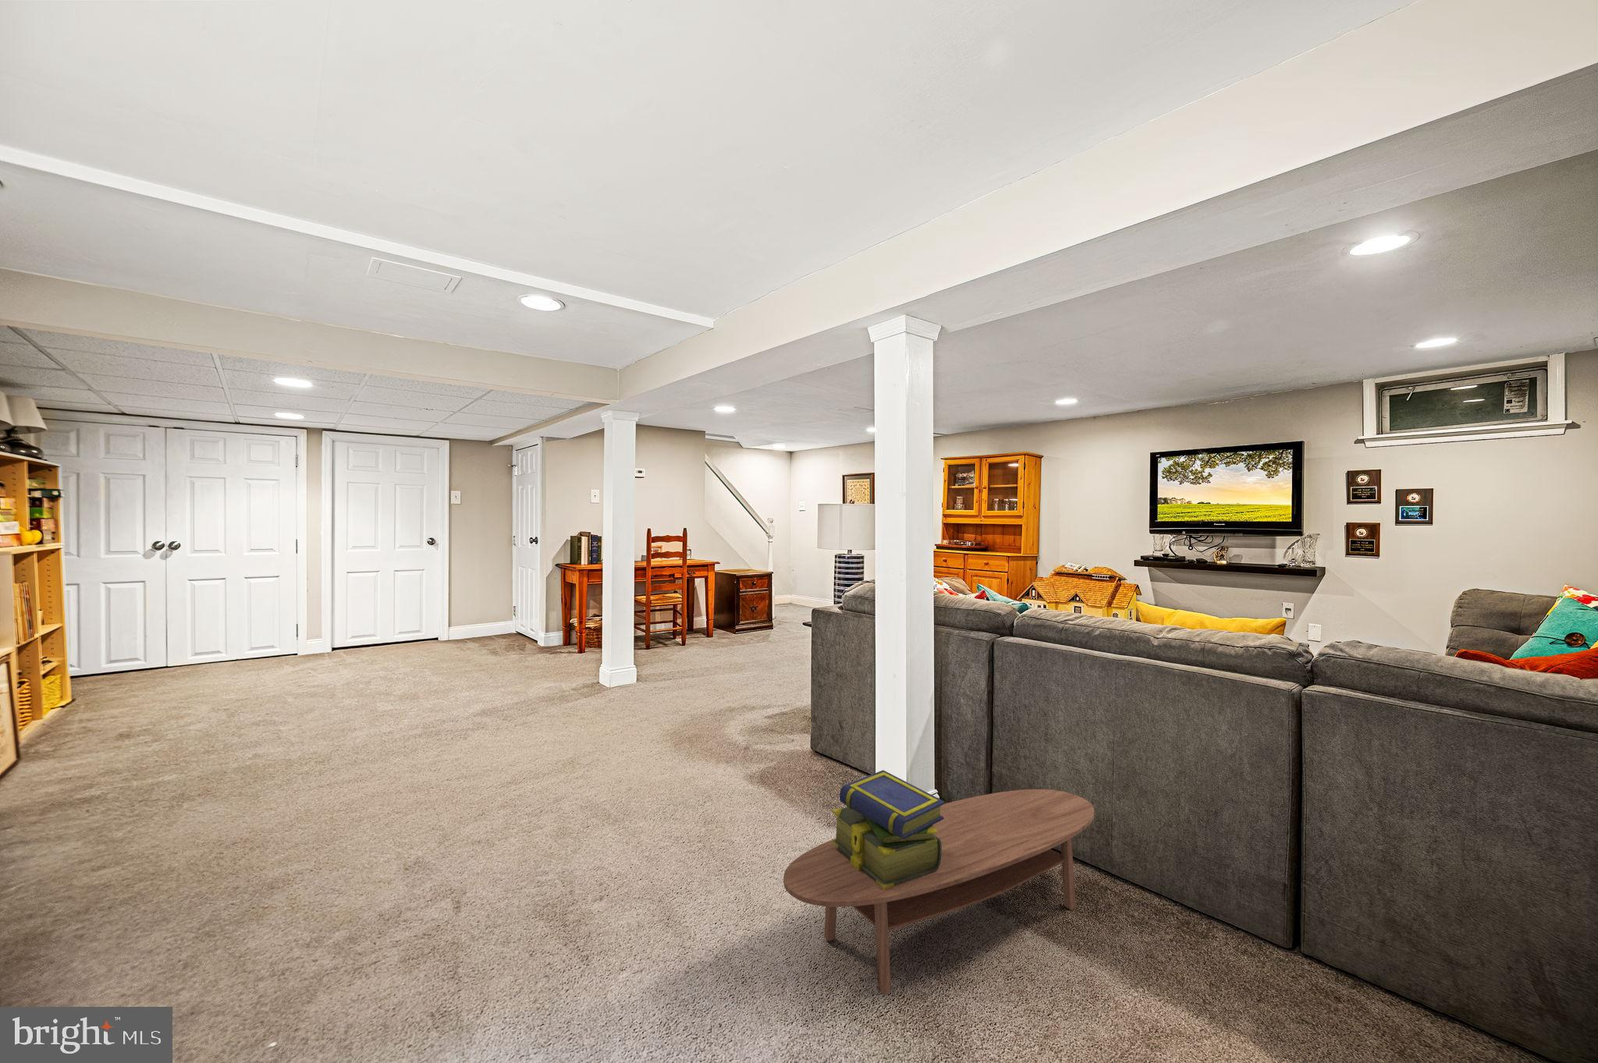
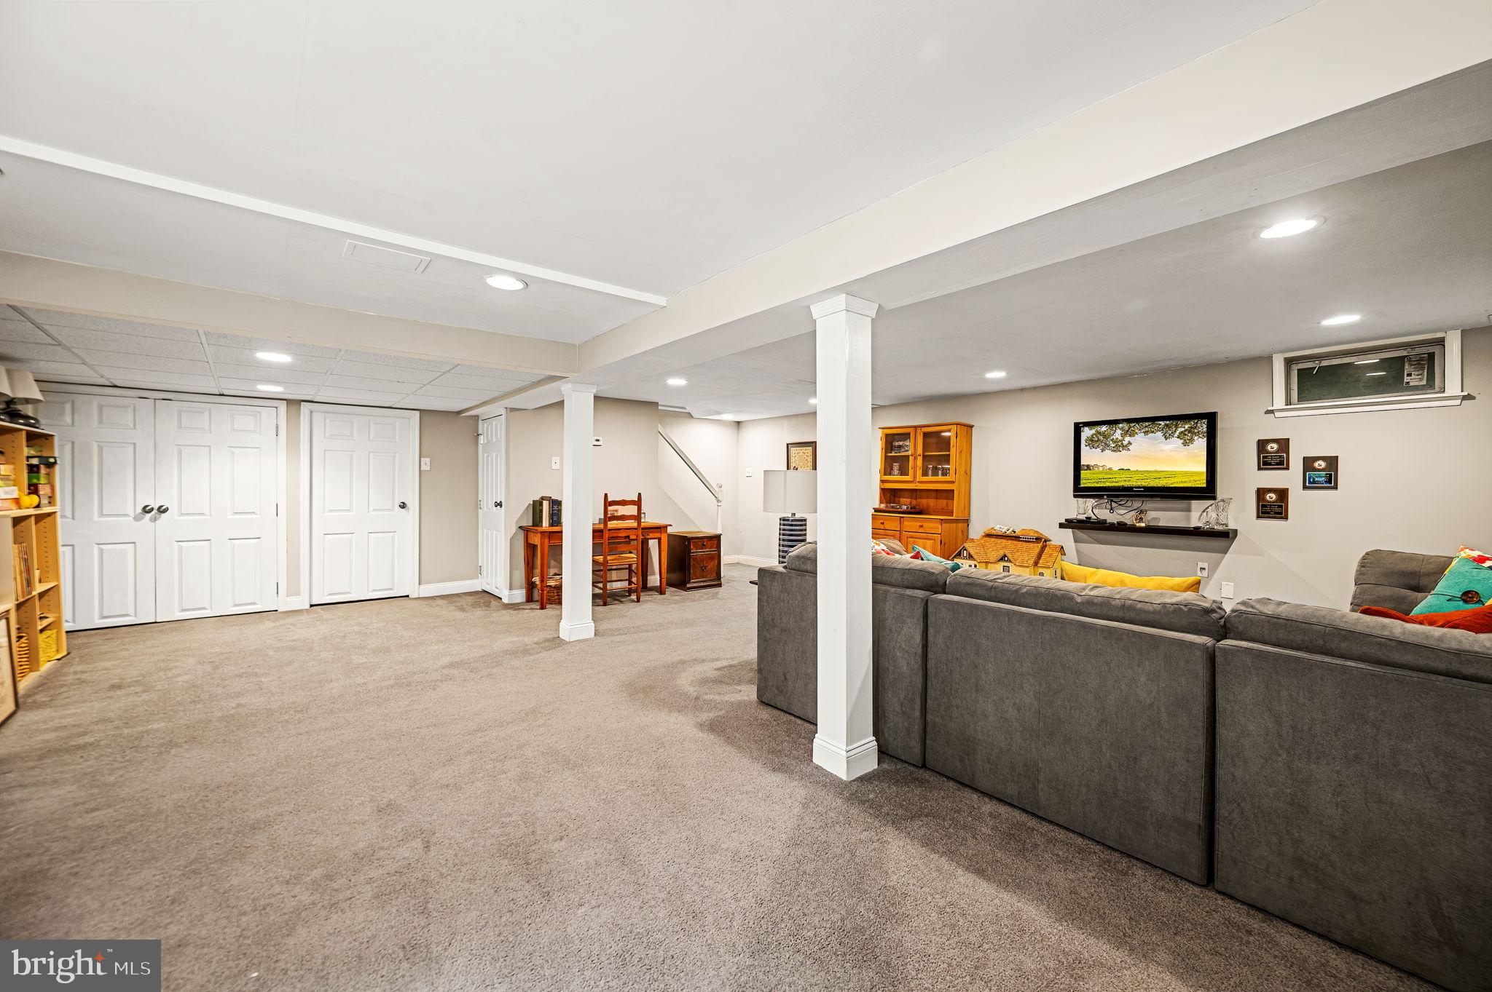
- stack of books (890, 823)
- coffee table (954, 878)
